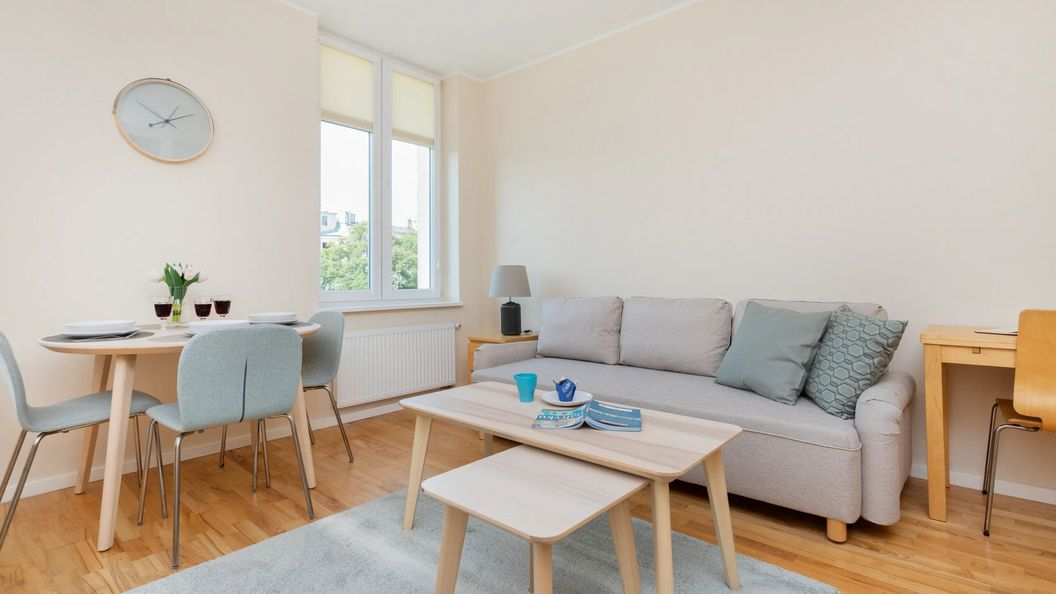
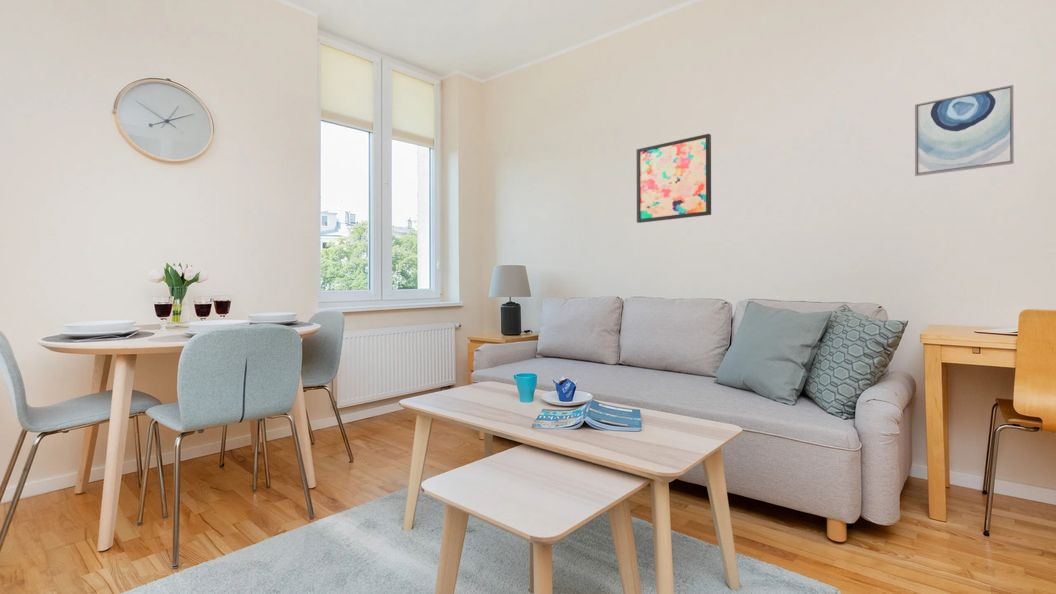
+ wall art (961, 132)
+ wall art (672, 180)
